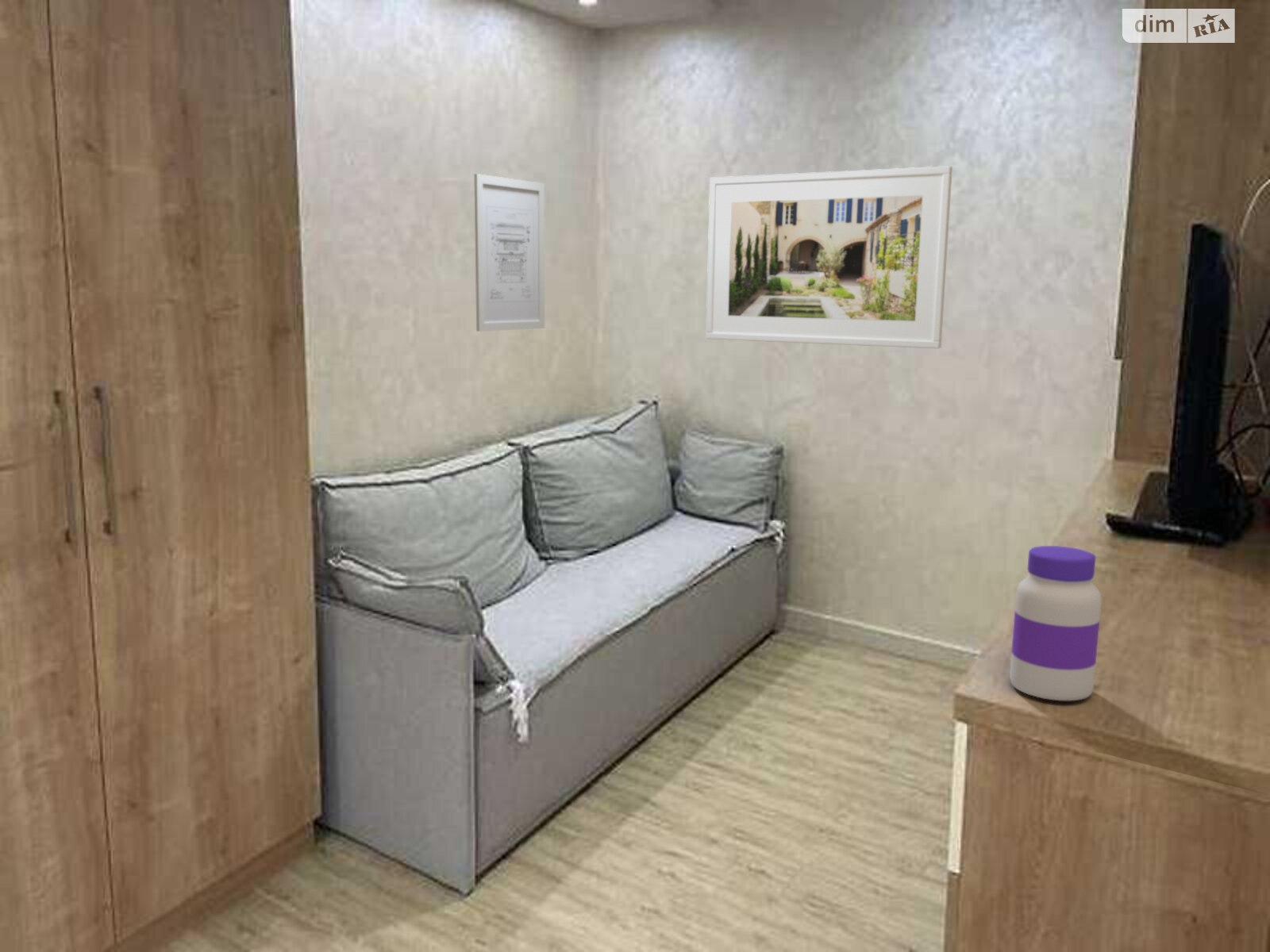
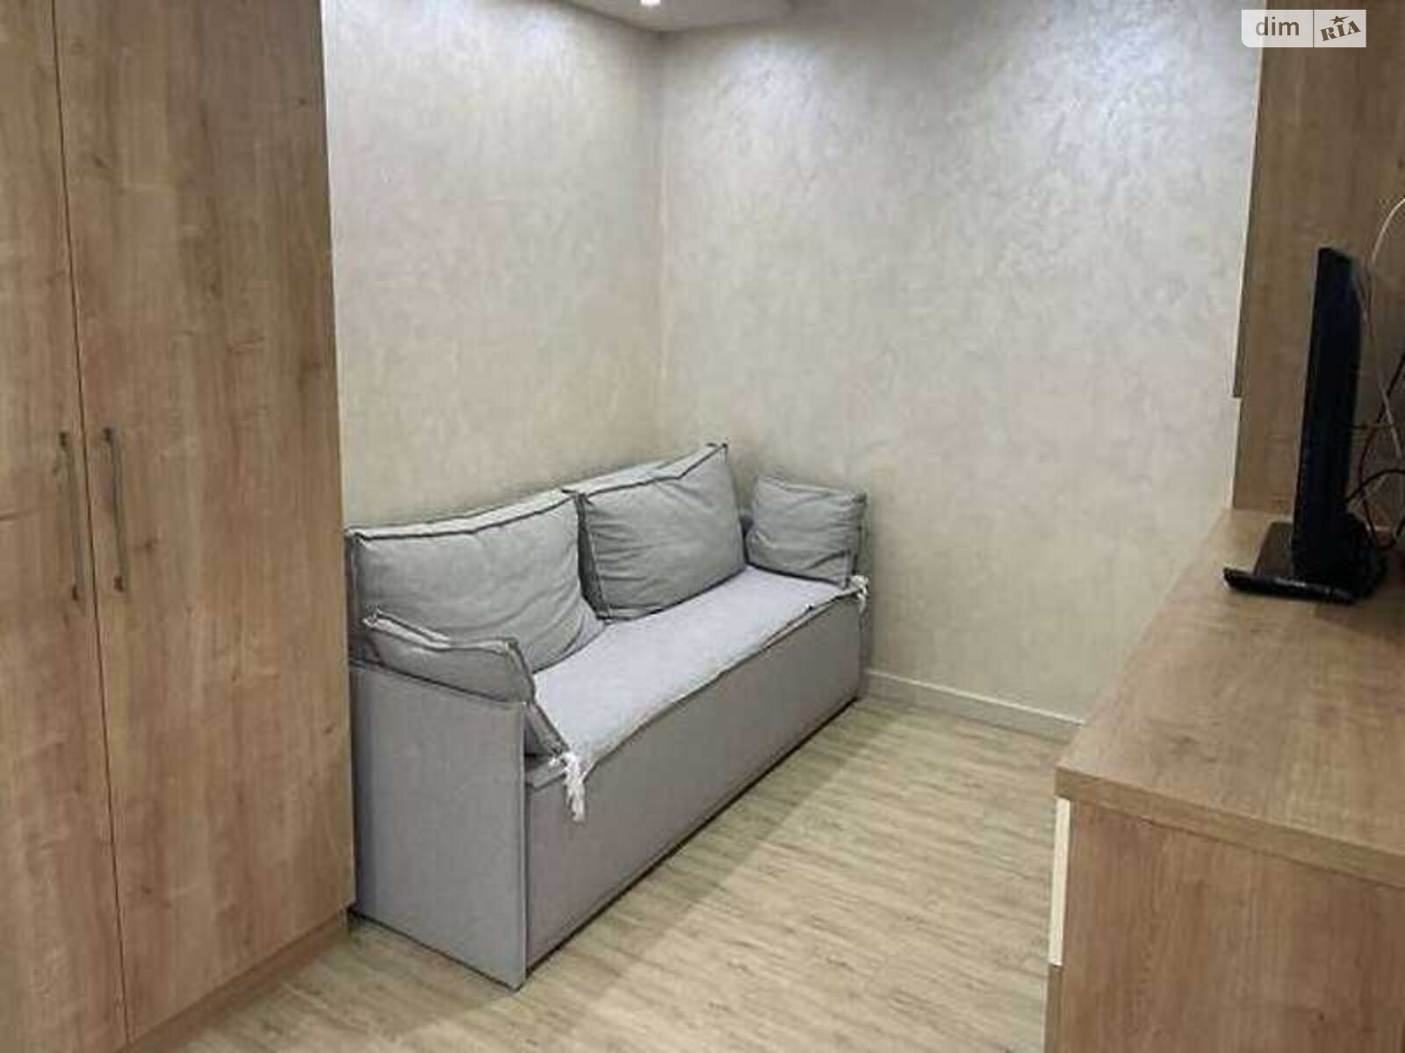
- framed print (820, 259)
- jar (1056, 620)
- wall art (511, 255)
